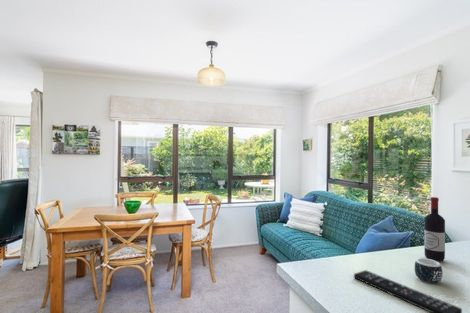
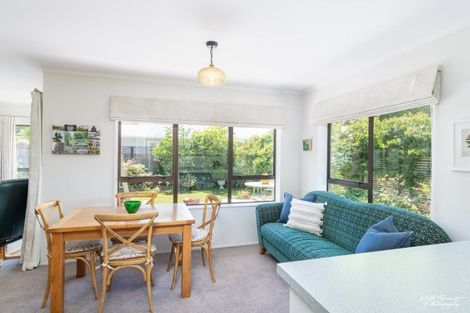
- wine bottle (434, 228)
- remote control (400, 290)
- mug (430, 270)
